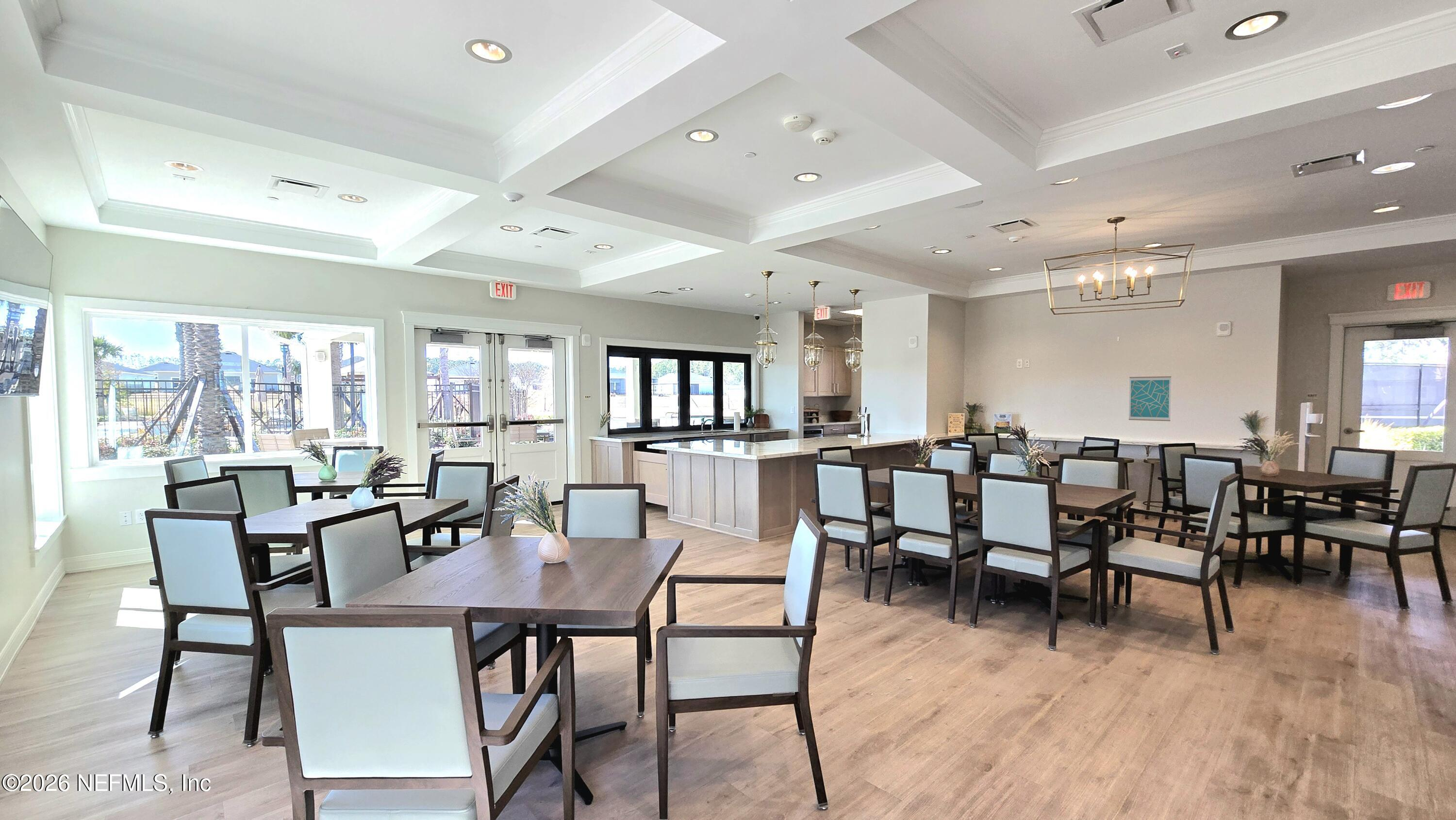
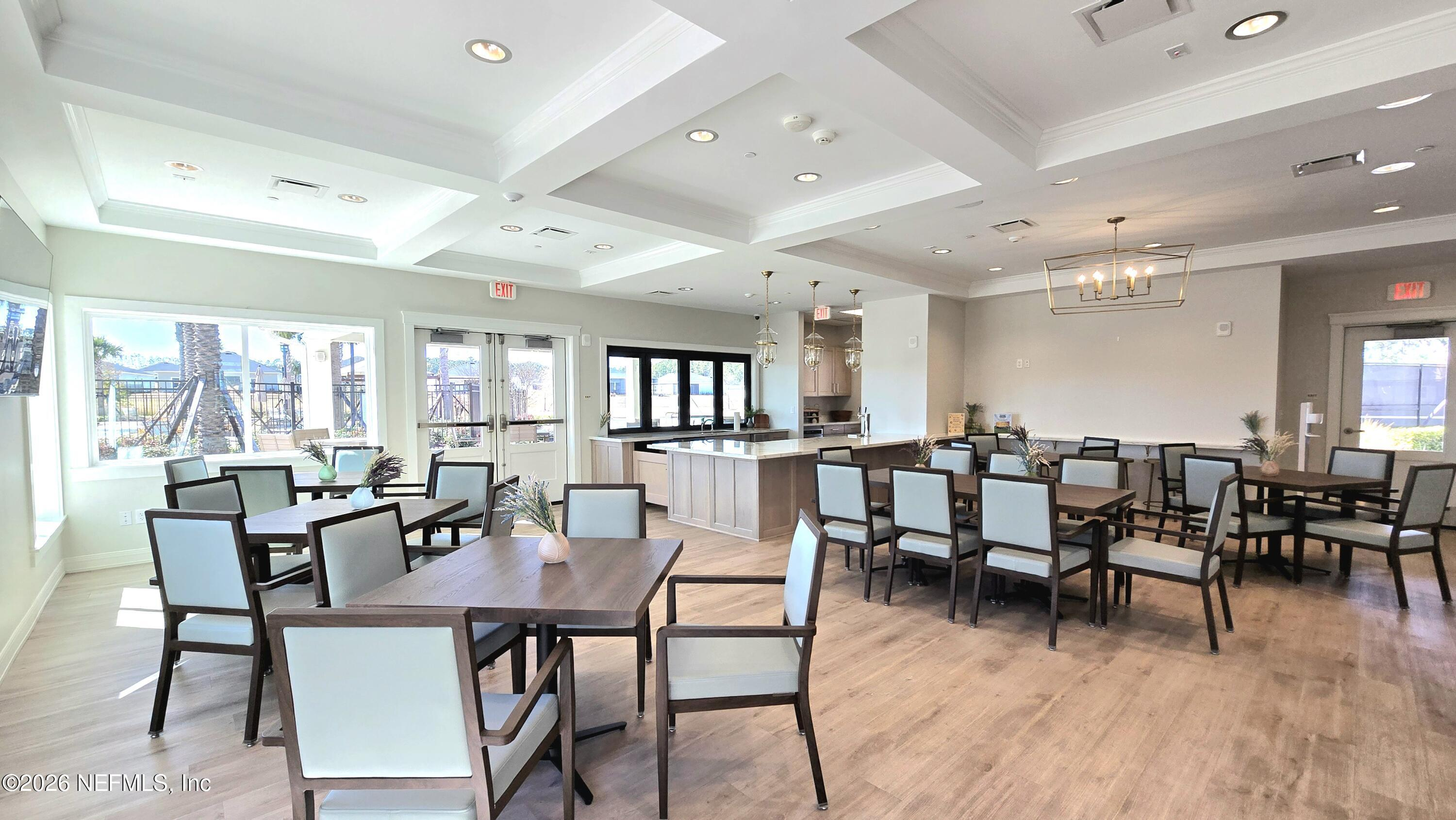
- wall art (1149, 399)
